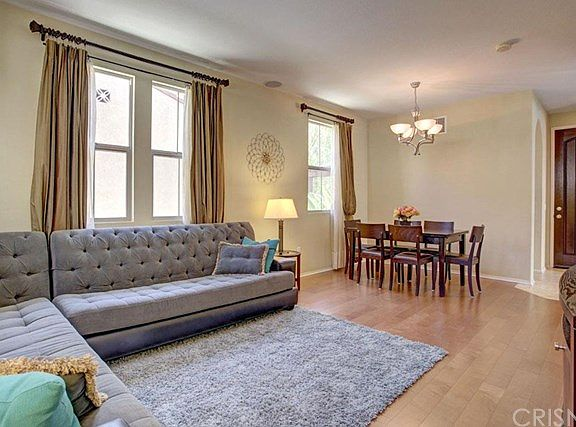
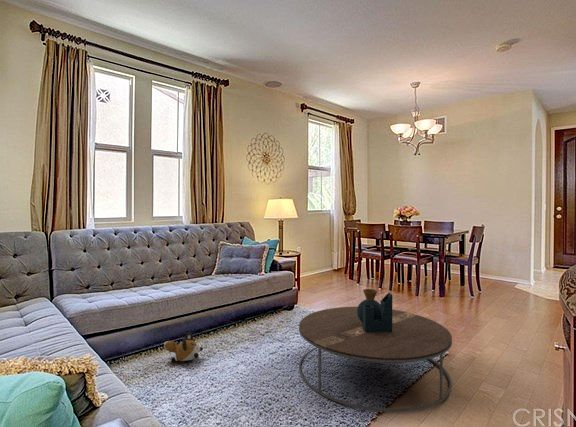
+ plush toy (182, 347)
+ coffee table (371, 330)
